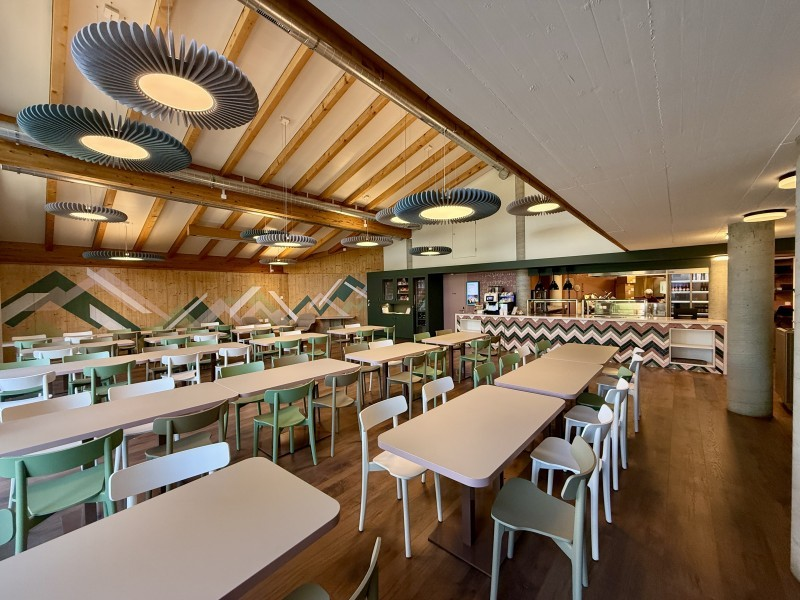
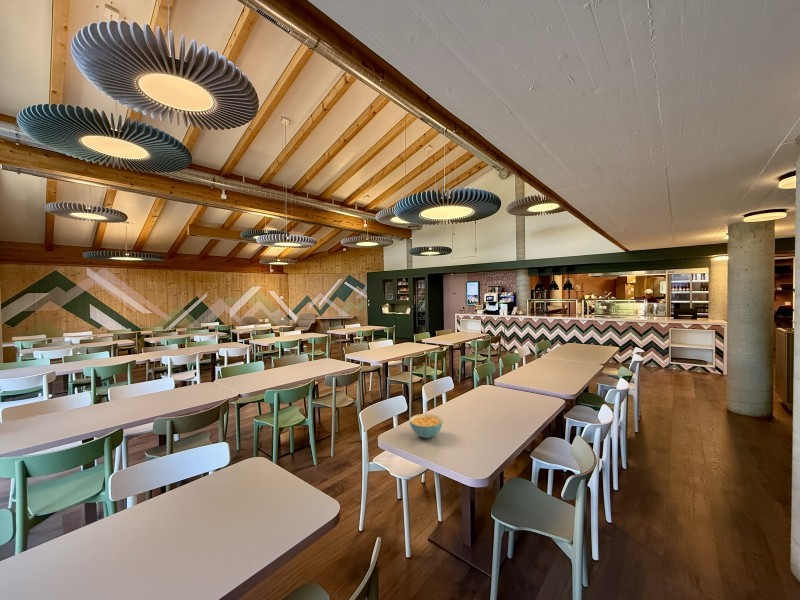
+ cereal bowl (426, 427)
